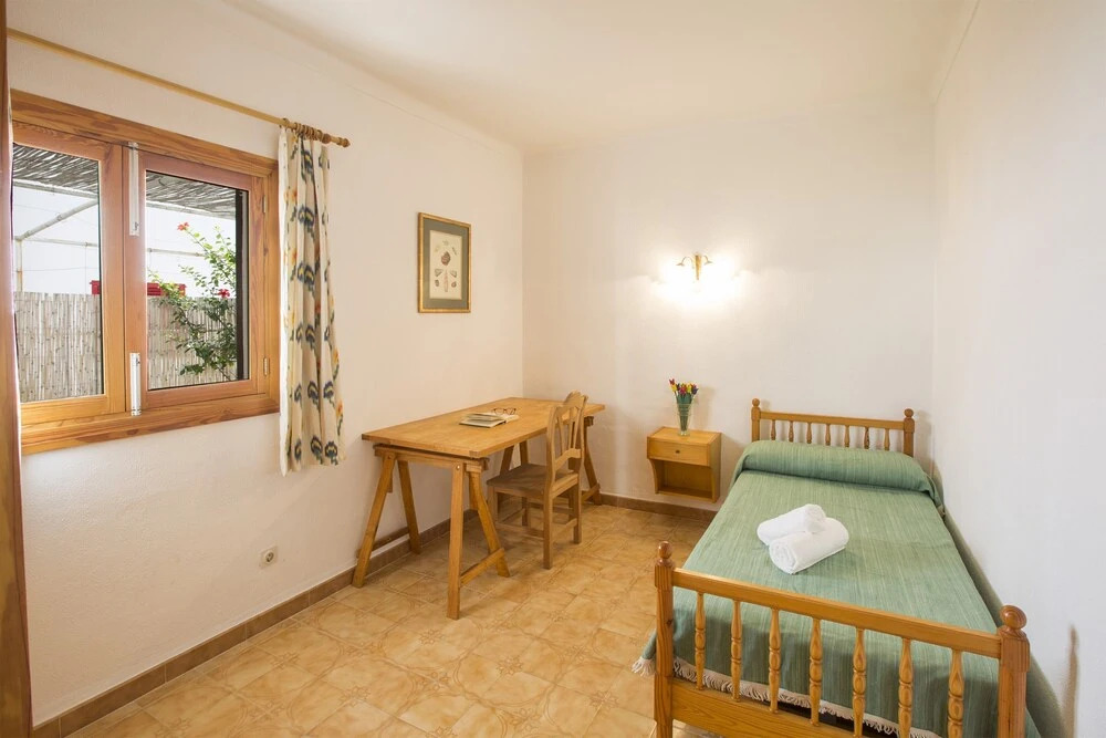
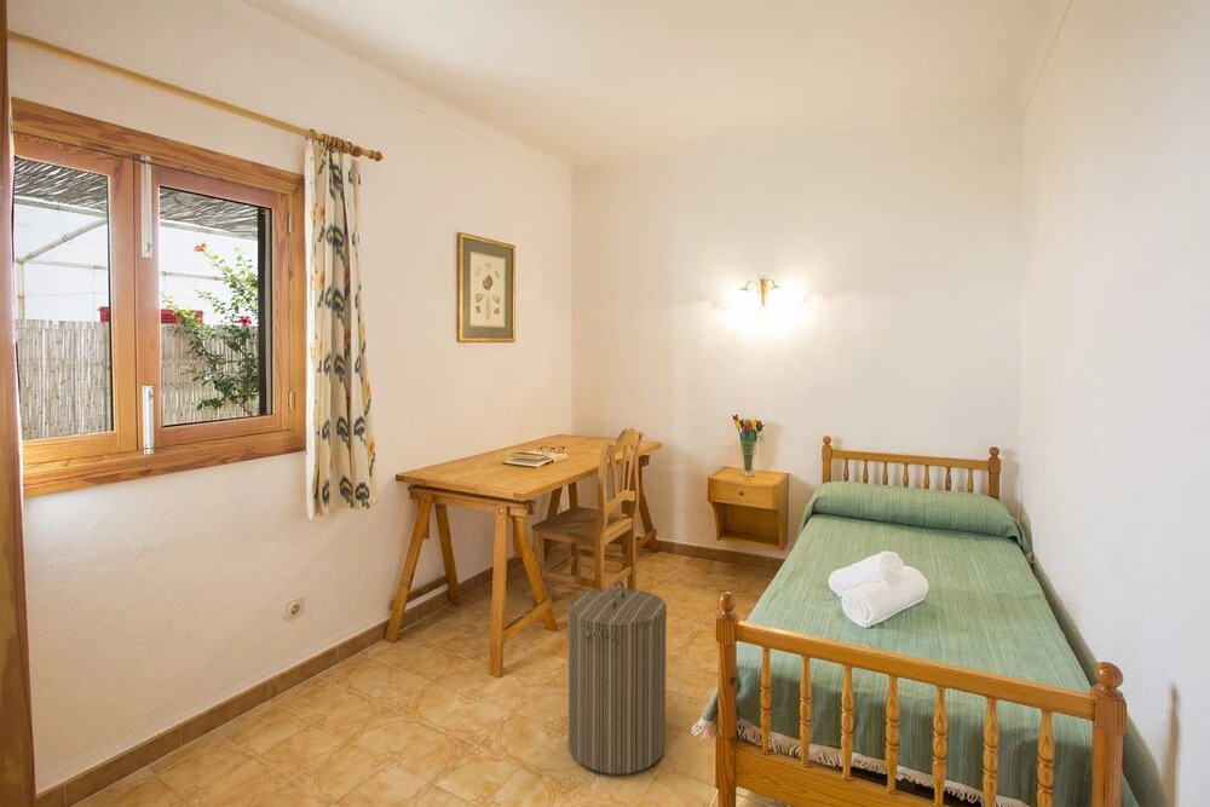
+ laundry hamper (616, 663)
